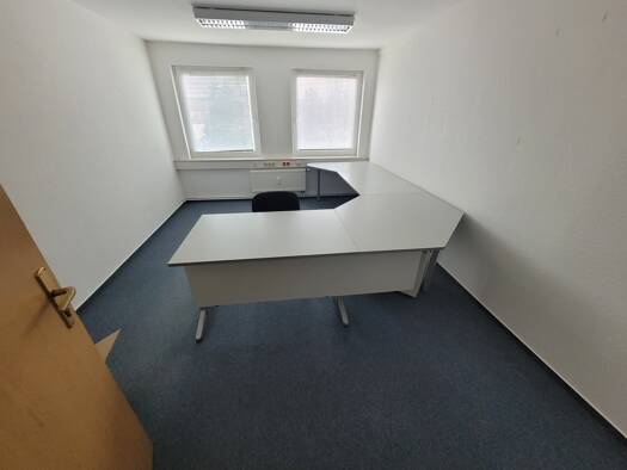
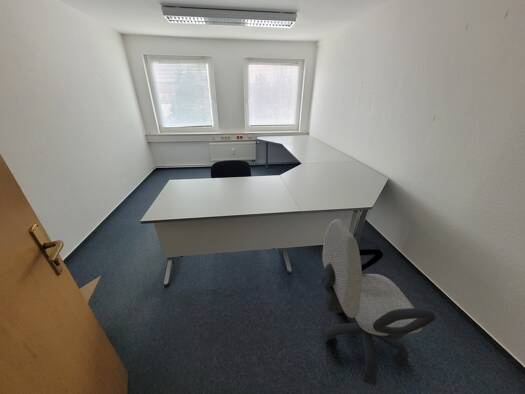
+ office chair (369, 292)
